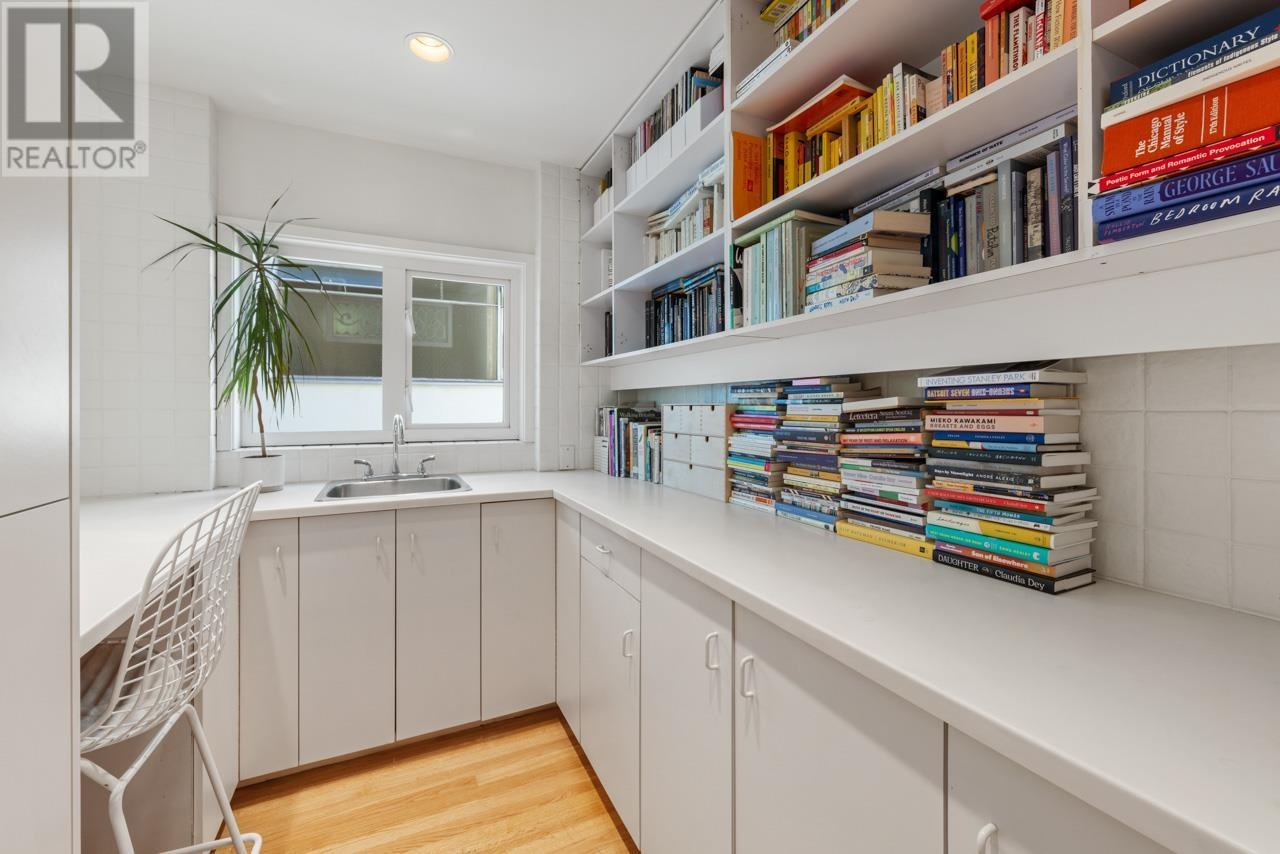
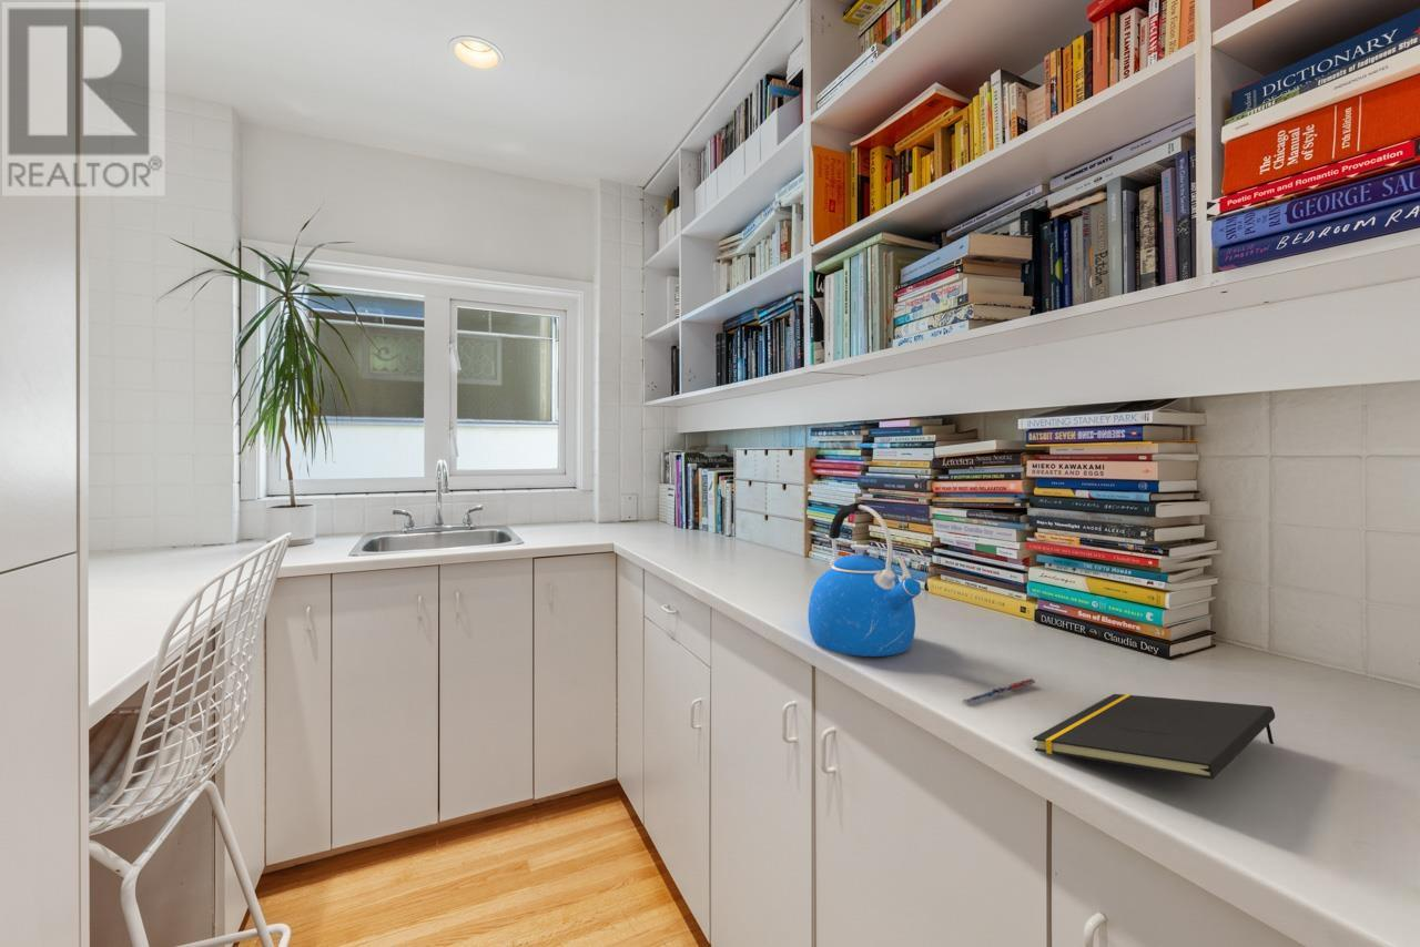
+ kettle (869, 574)
+ pen (1000, 690)
+ notepad (1154, 729)
